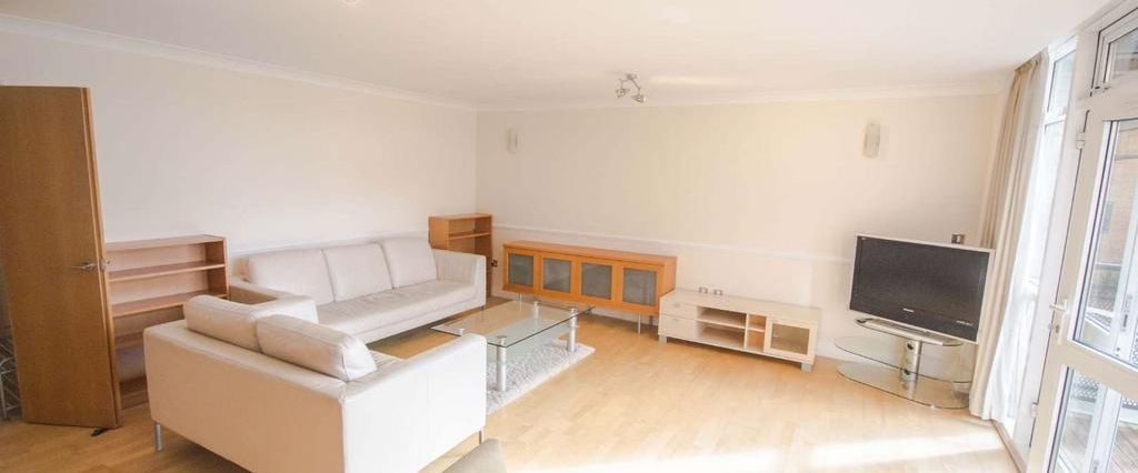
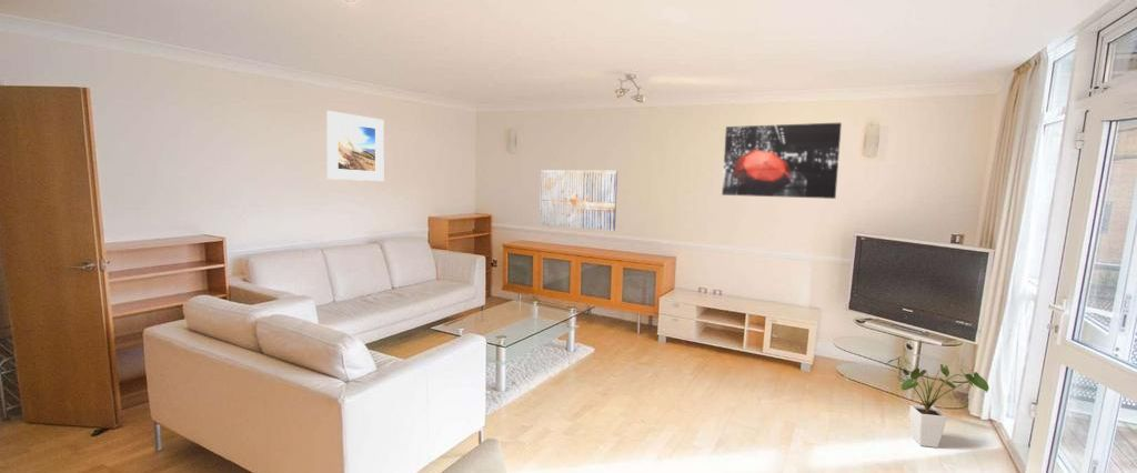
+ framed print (356, 148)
+ wall art (778, 161)
+ house plant (932, 404)
+ wall art (576, 199)
